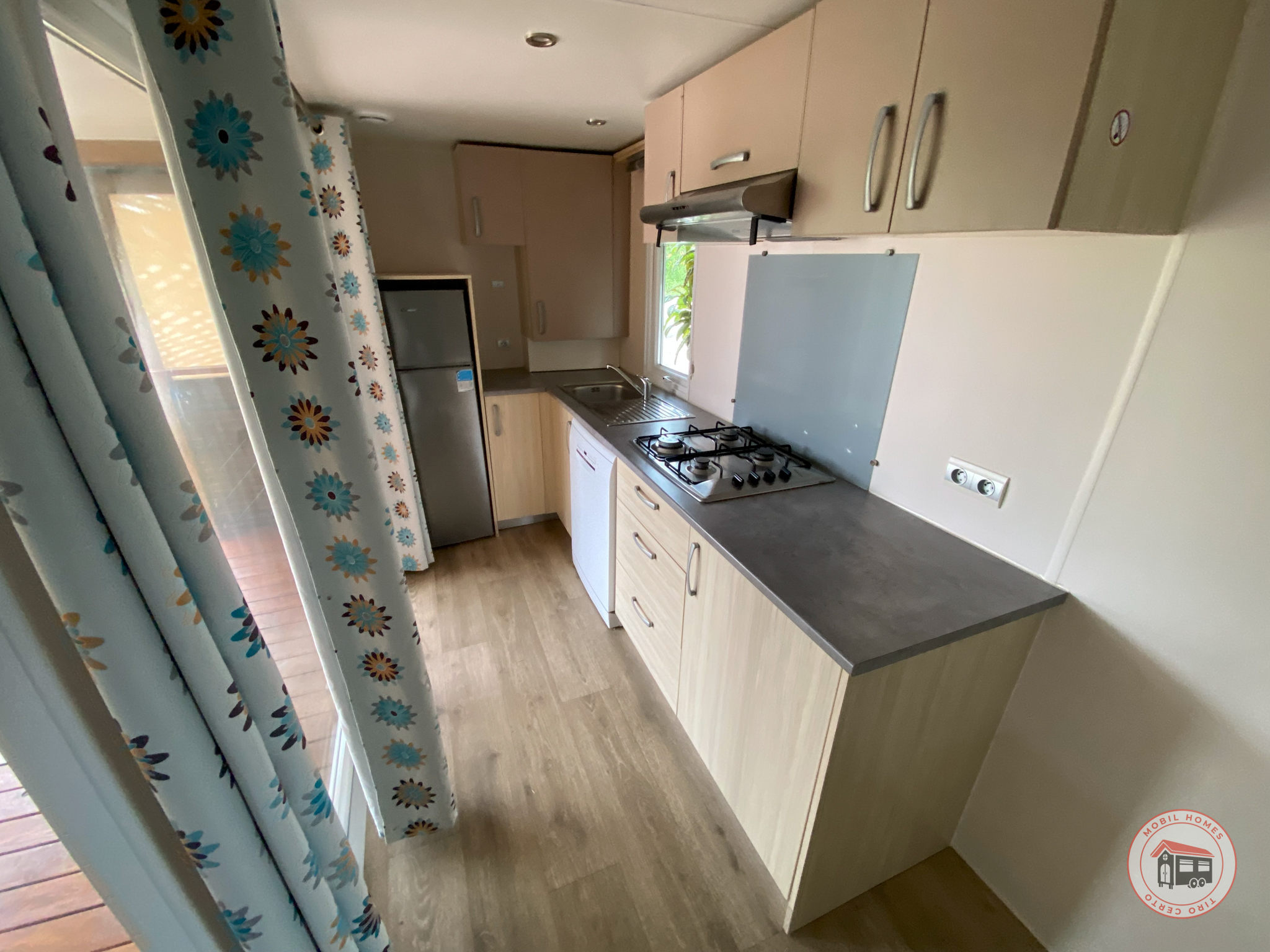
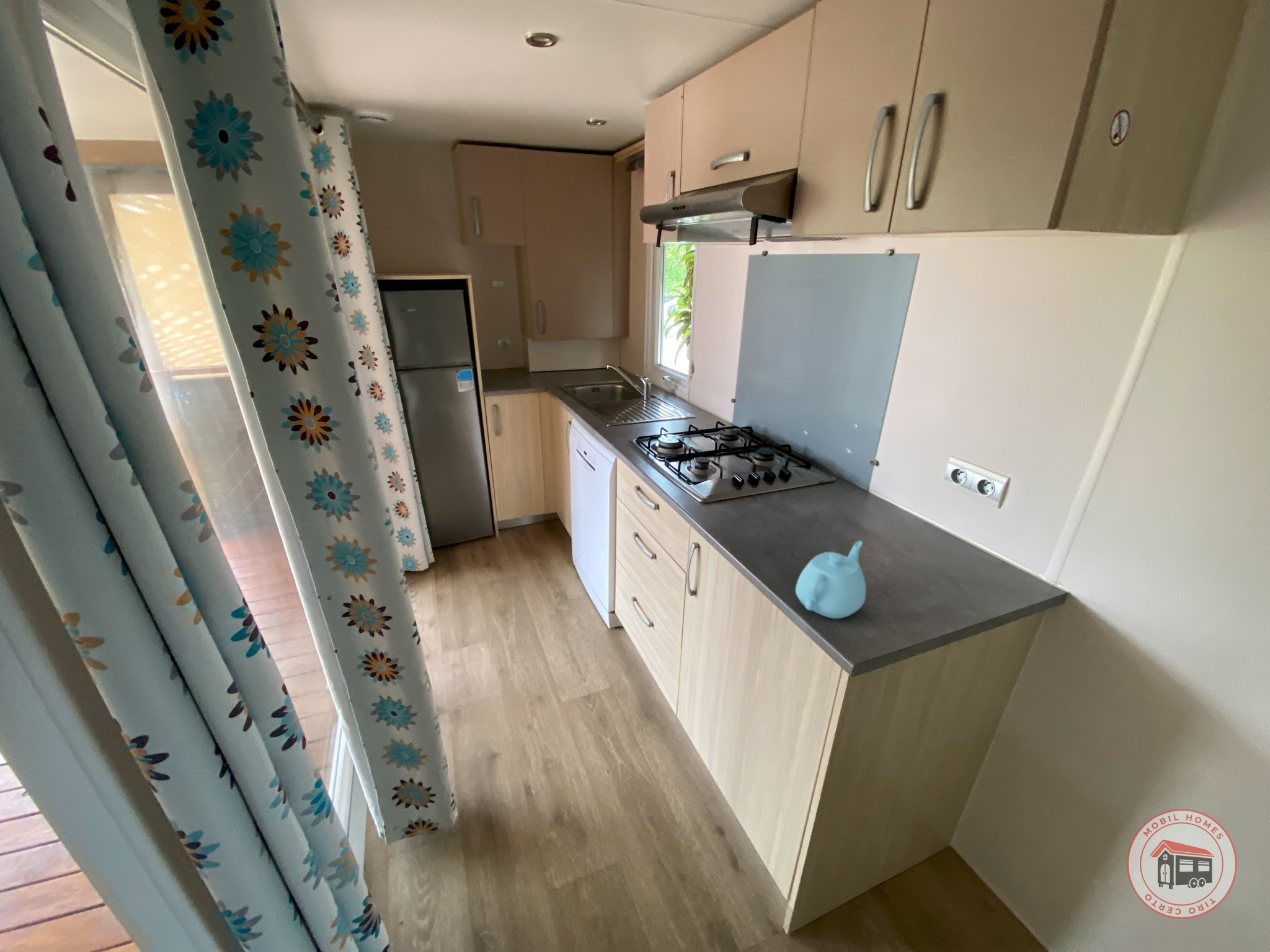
+ teapot (835, 578)
